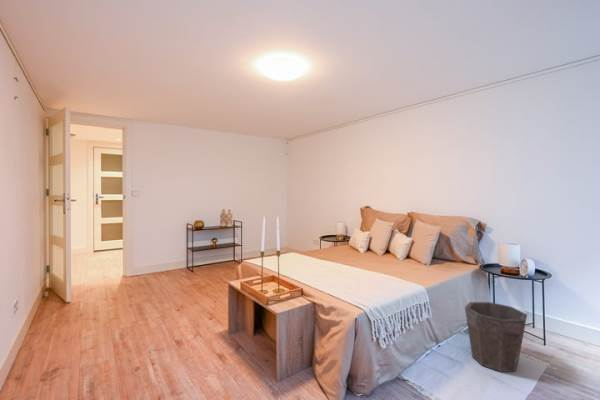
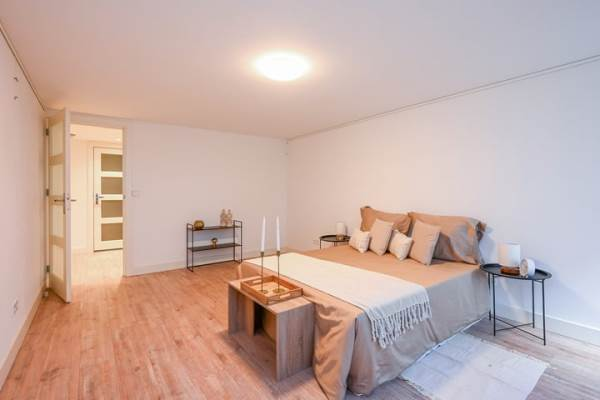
- waste bin (494, 335)
